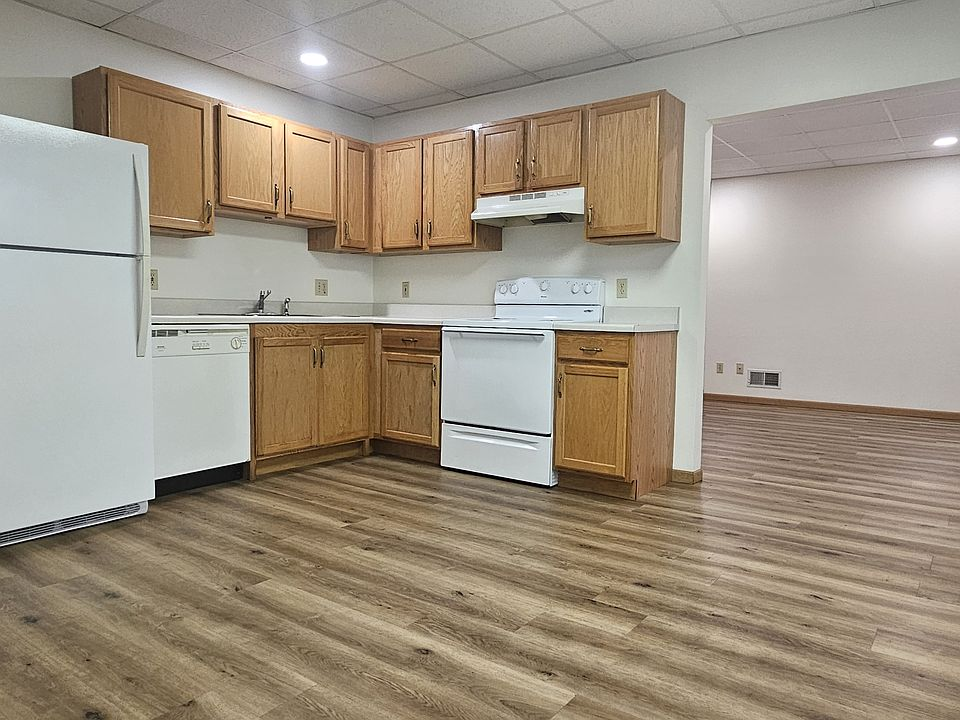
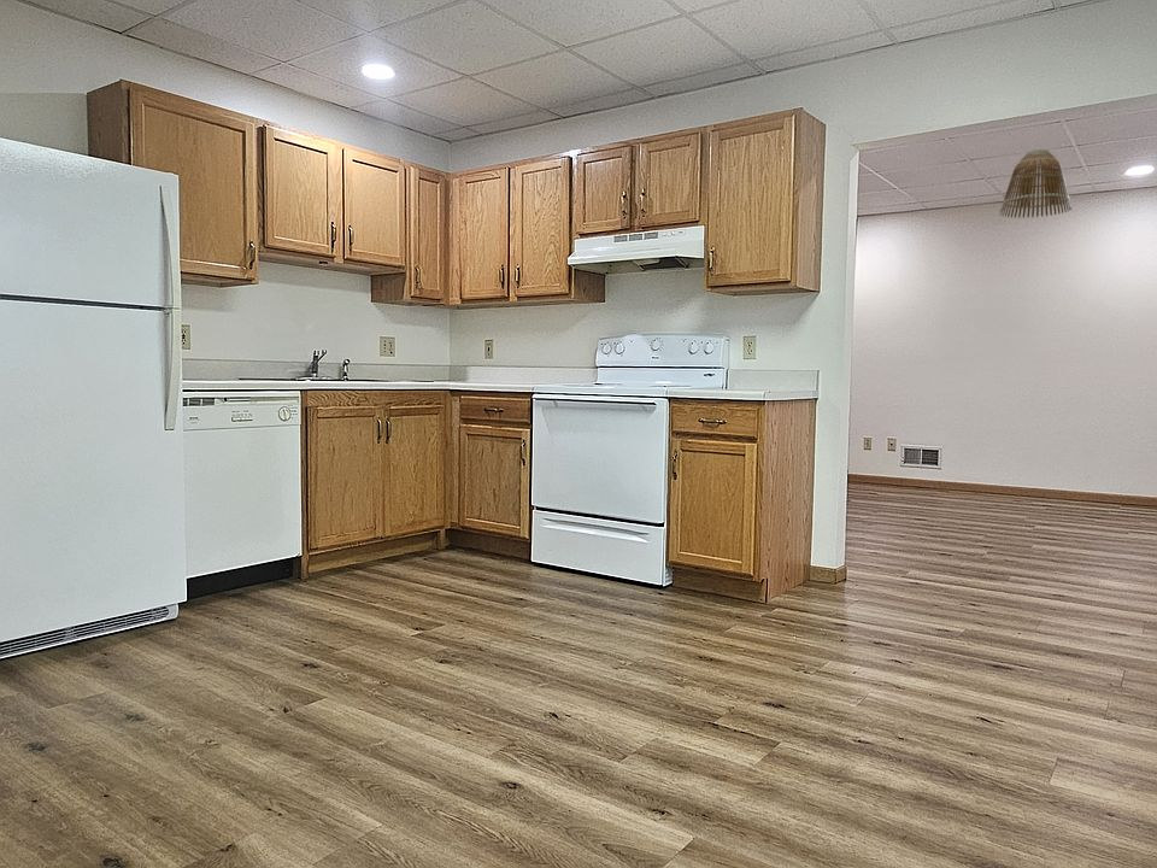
+ lamp shade (1035, 181)
